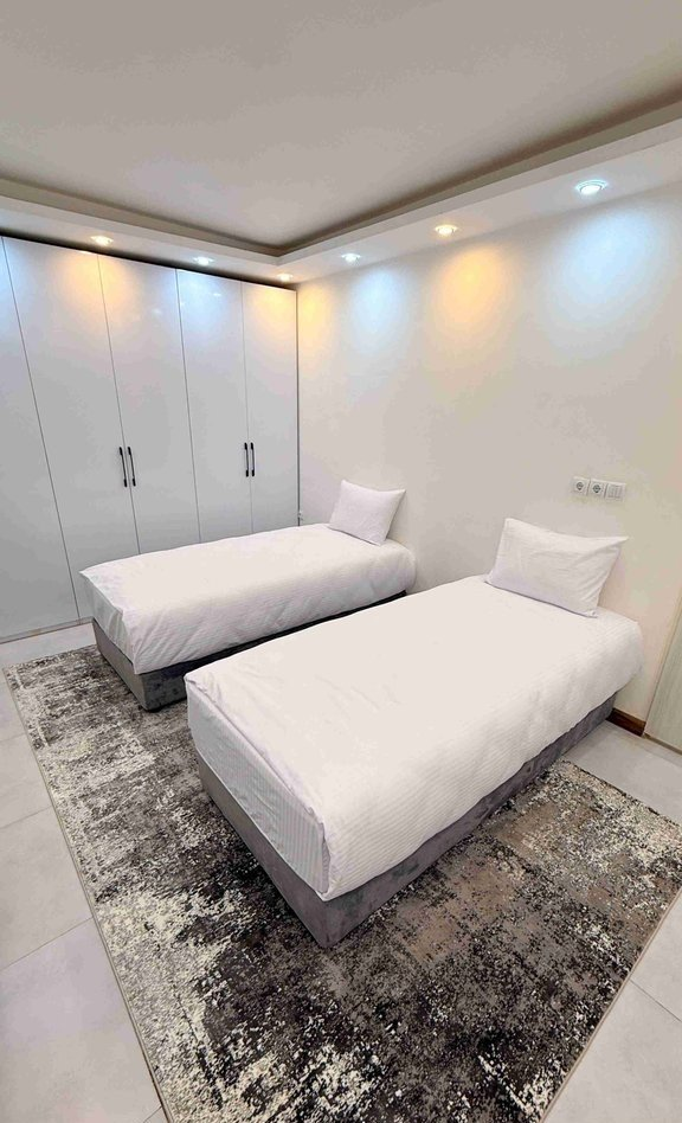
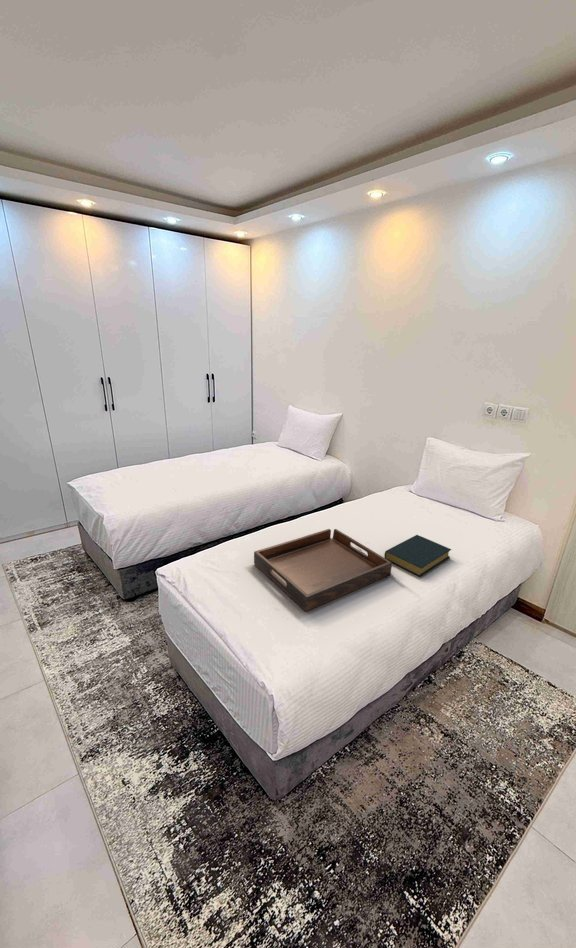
+ hardback book (417, 553)
+ serving tray (321, 563)
